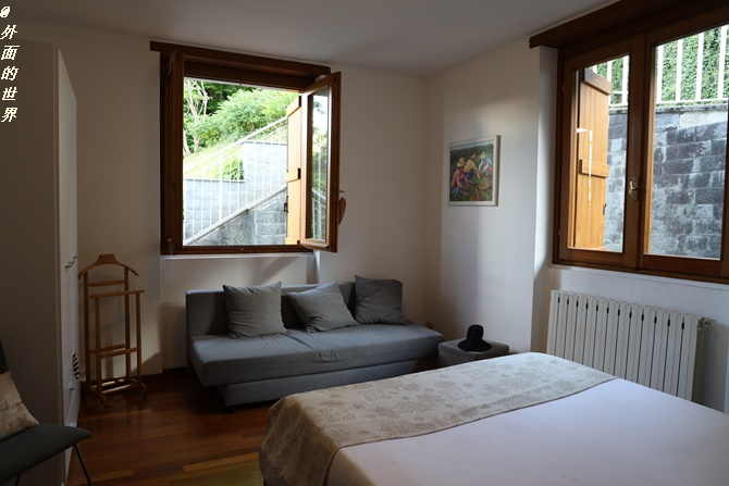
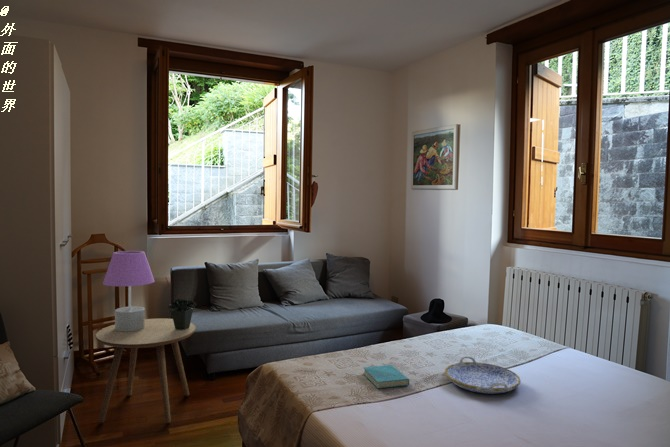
+ side table (158, 365)
+ potted plant (181, 301)
+ book (385, 375)
+ serving tray (481, 376)
+ table lamp (129, 290)
